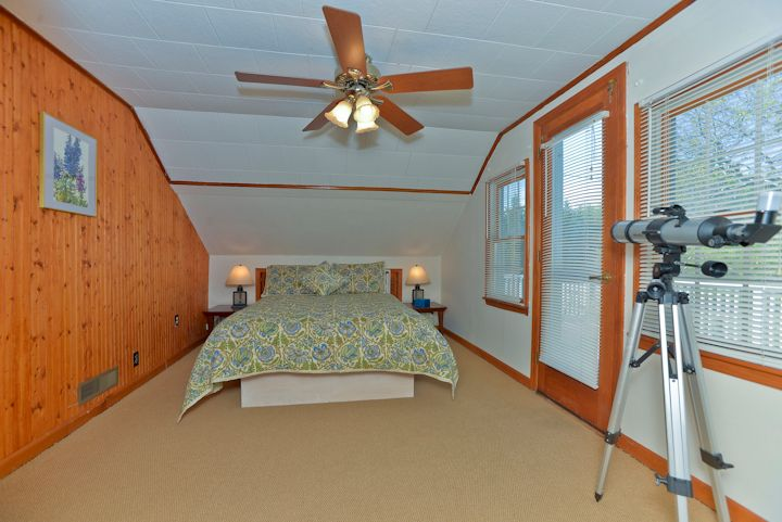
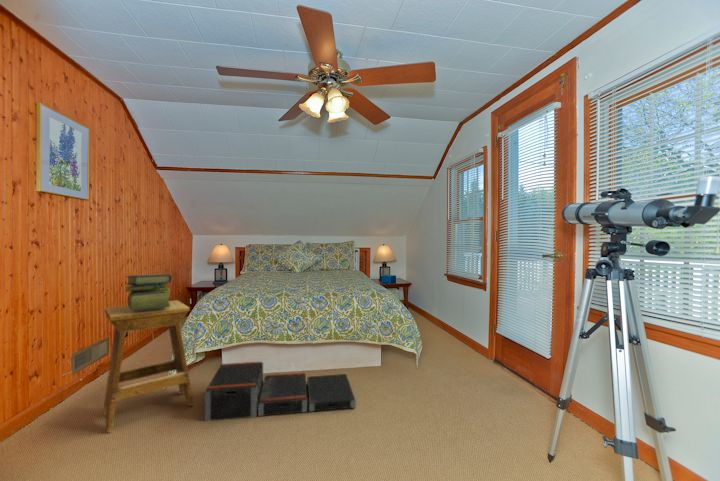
+ stool (150, 365)
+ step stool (284, 384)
+ stack of books (147, 289)
